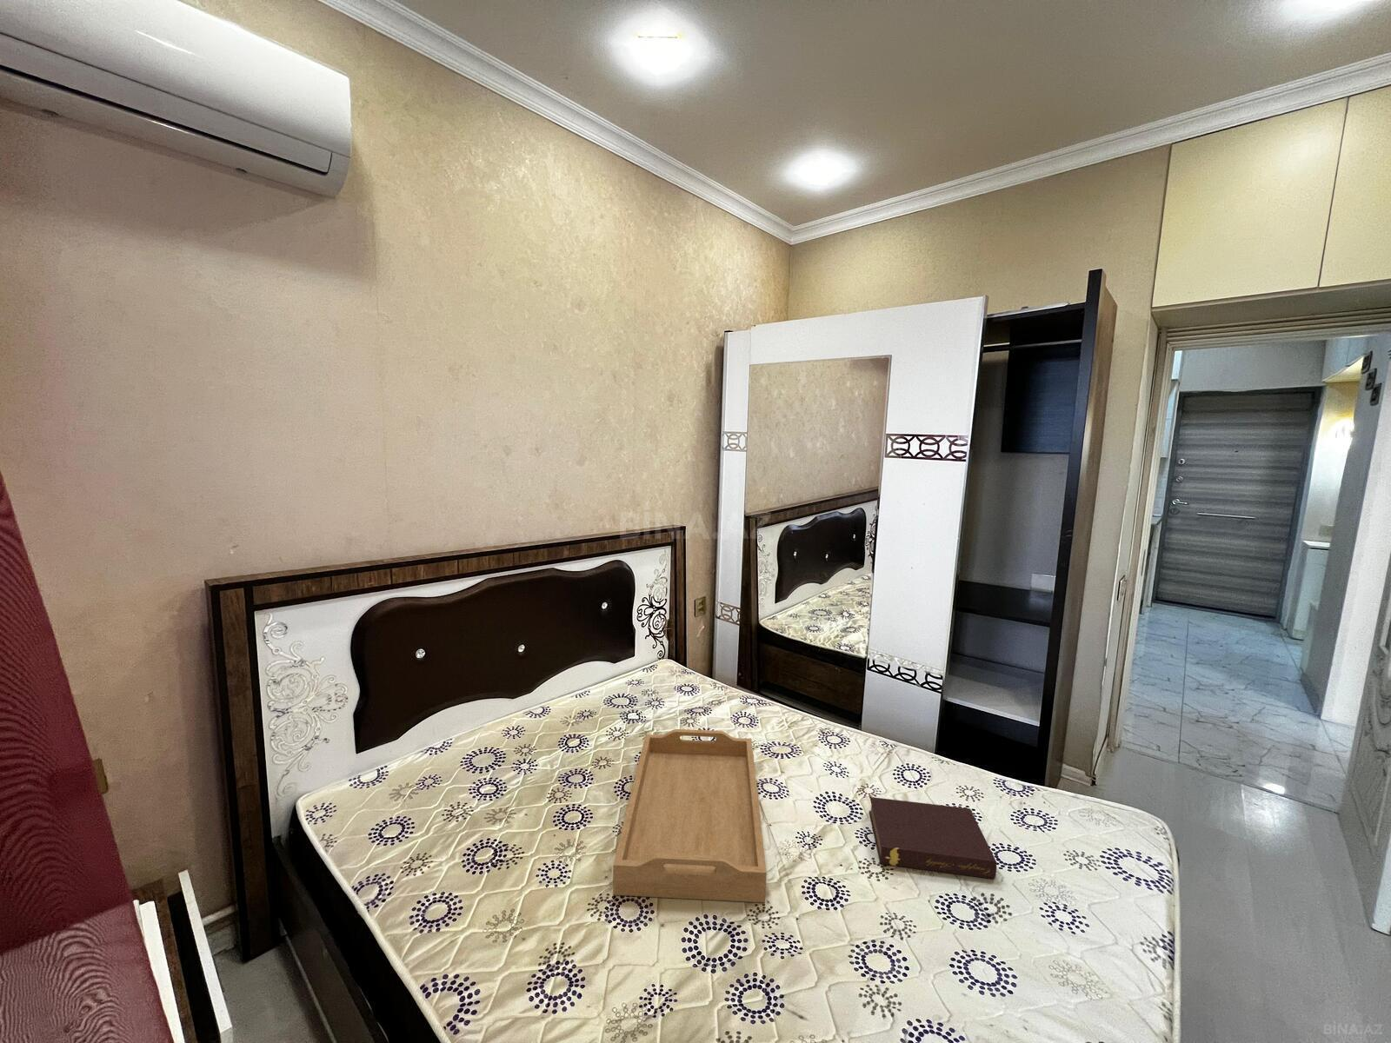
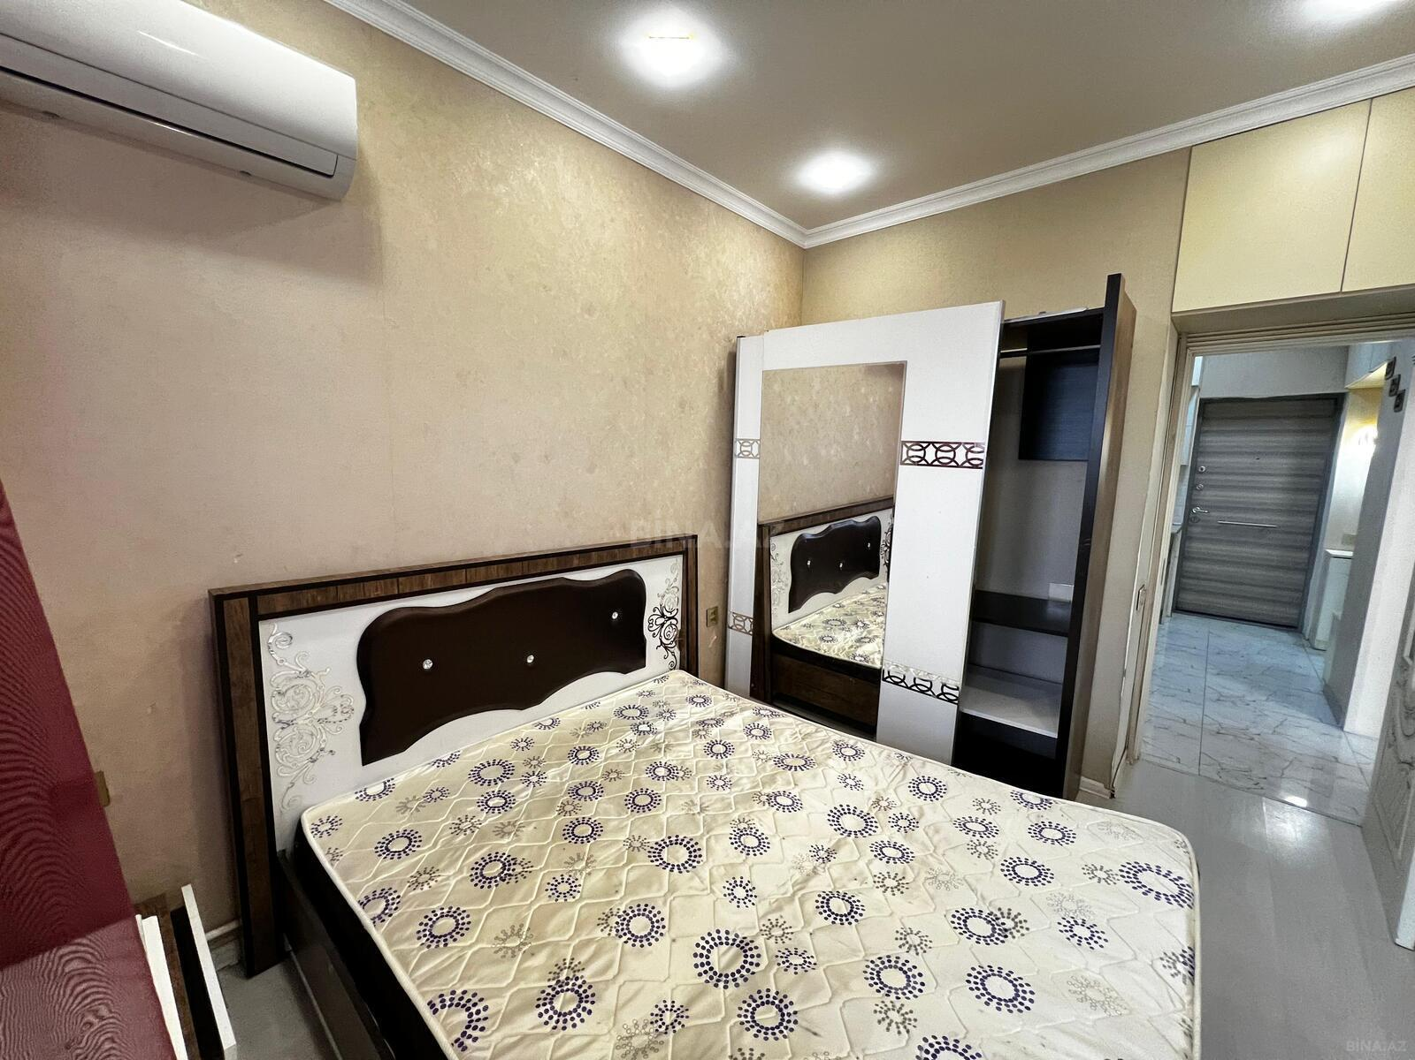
- serving tray (693, 799)
- book (928, 835)
